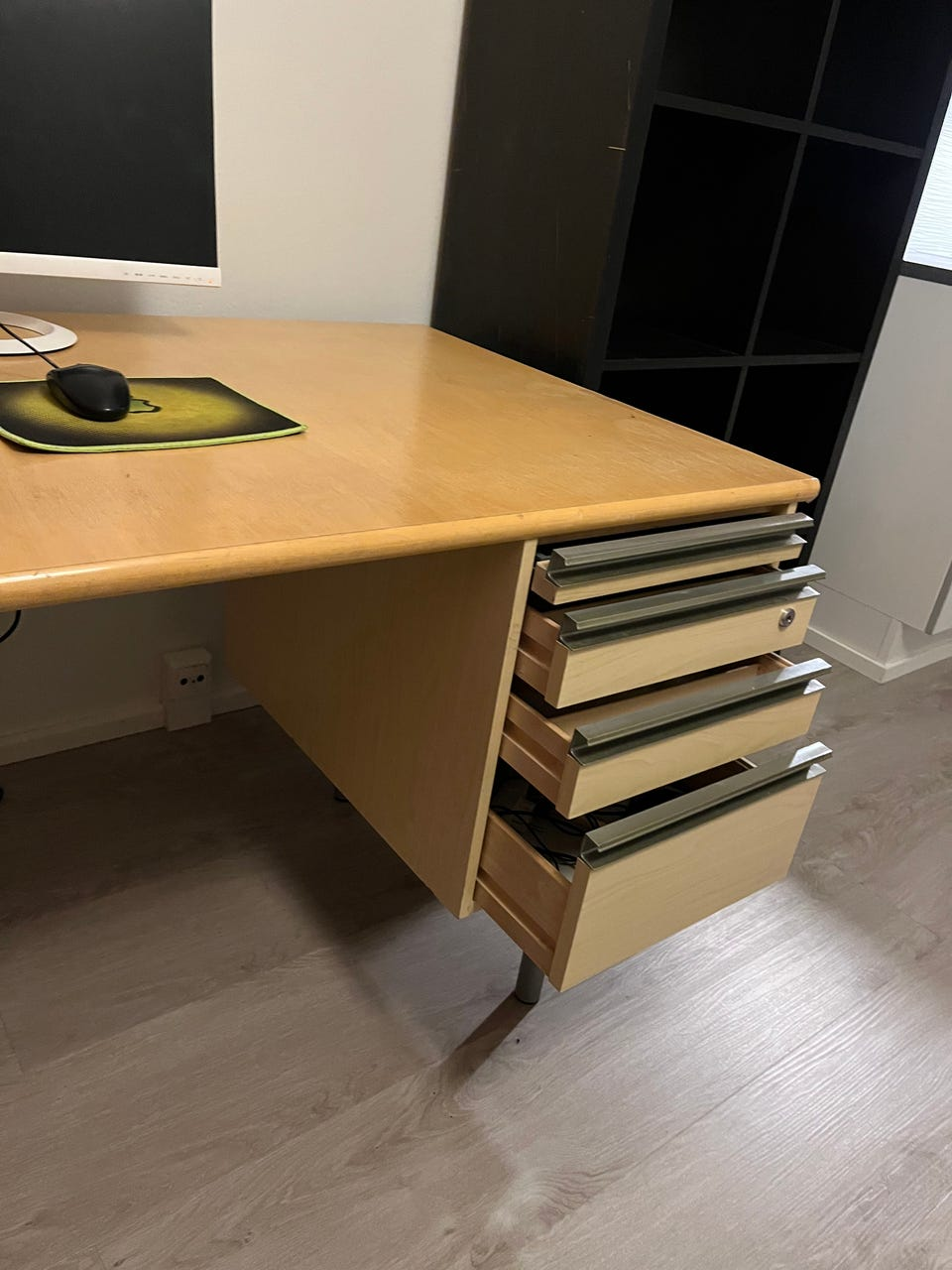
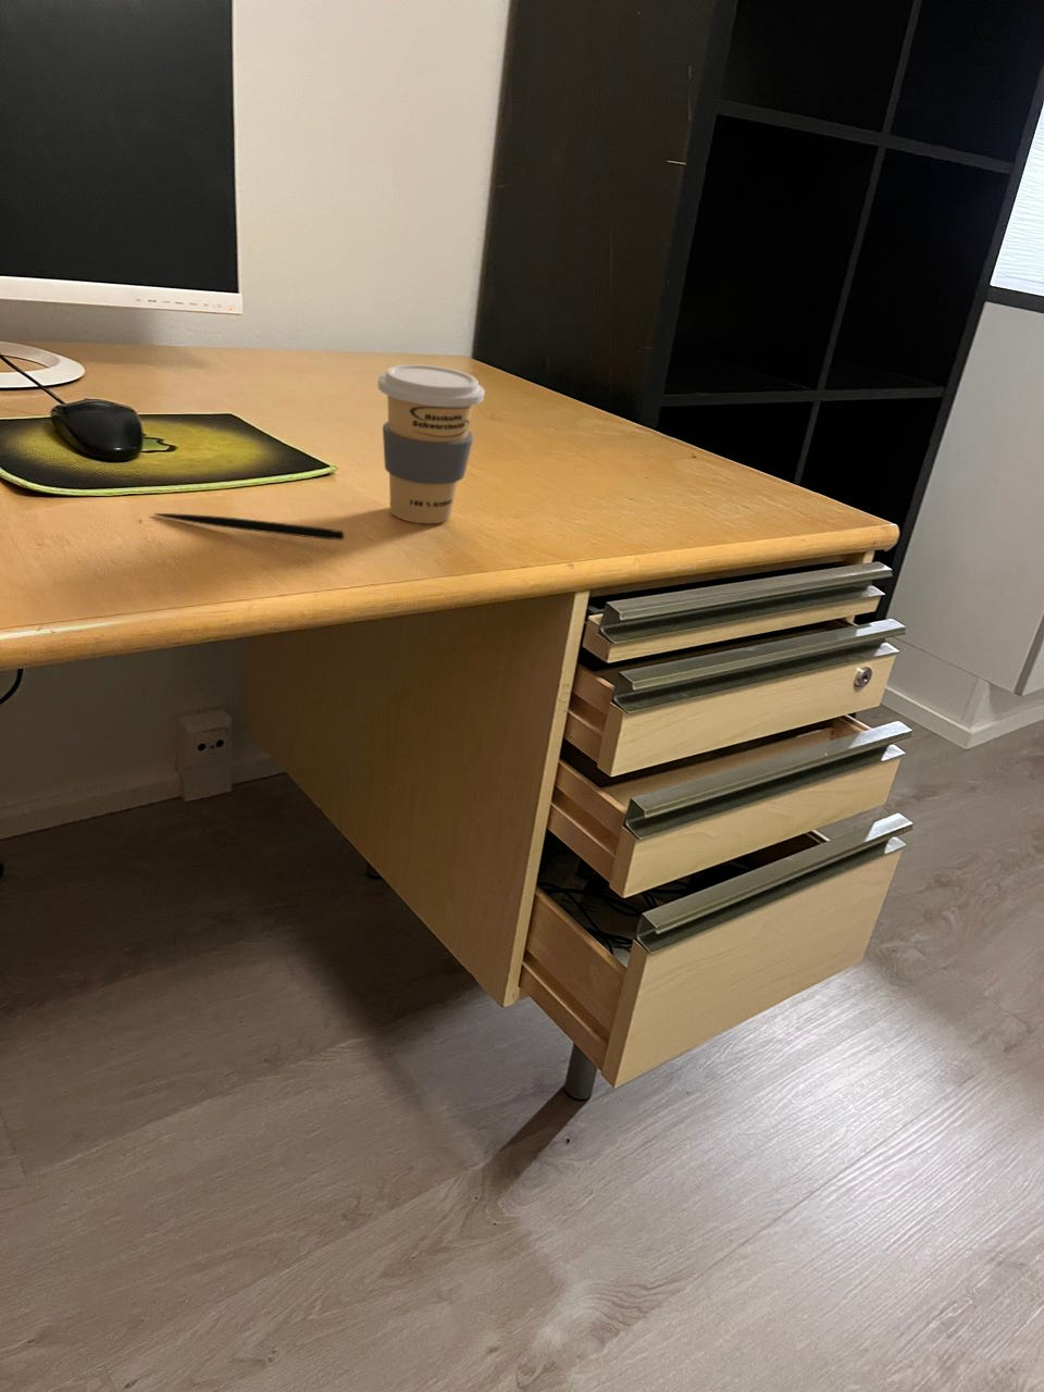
+ coffee cup (427, 446)
+ pen (248, 522)
